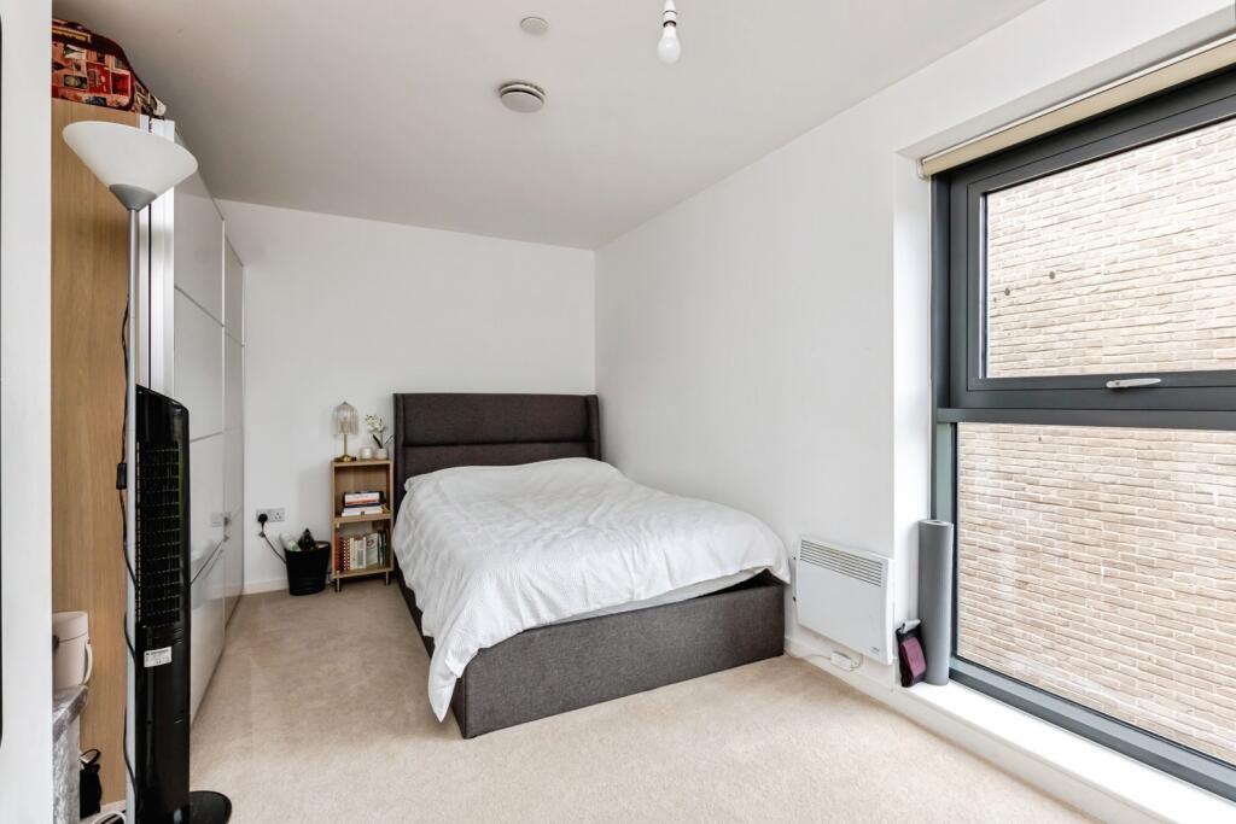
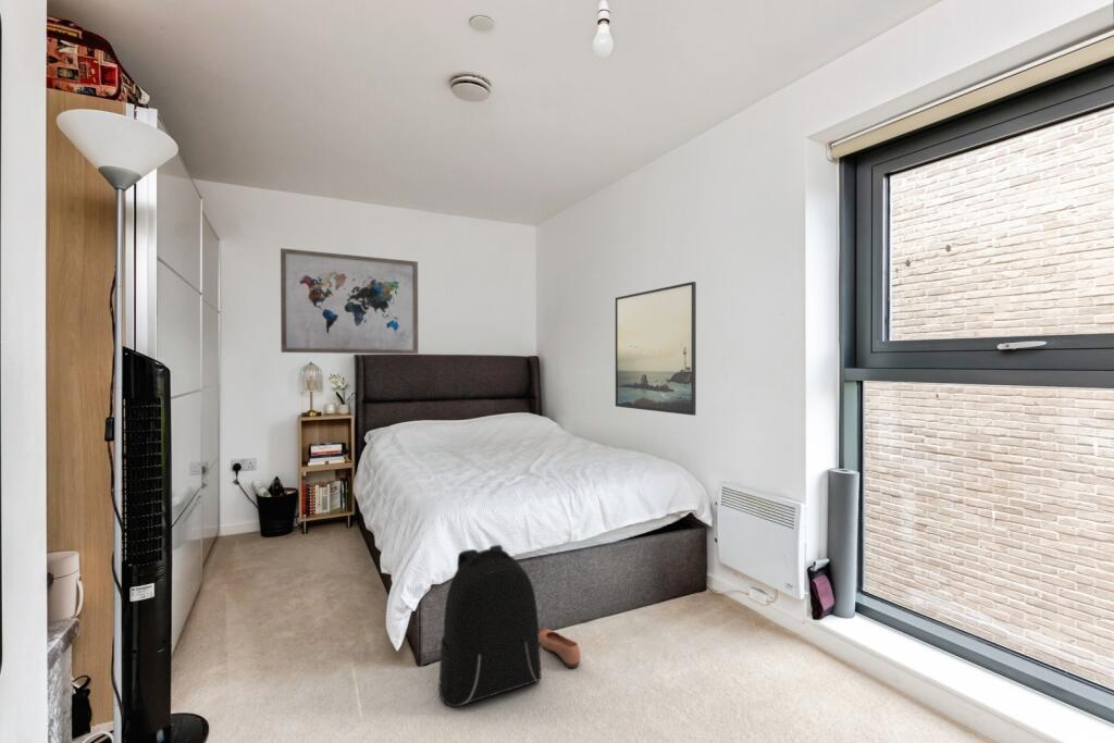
+ wall art (352, 304)
+ shoe (558, 642)
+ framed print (651, 350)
+ backpack (486, 615)
